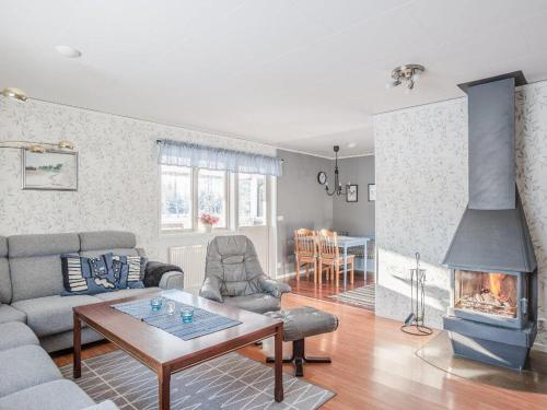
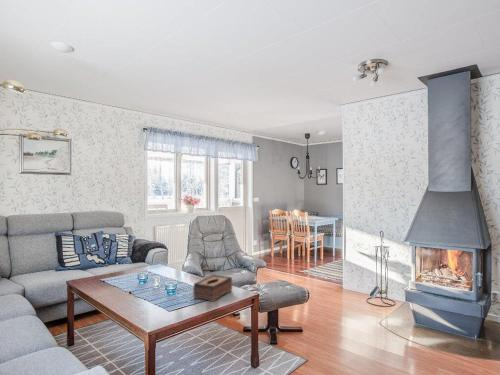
+ tissue box (213, 287)
